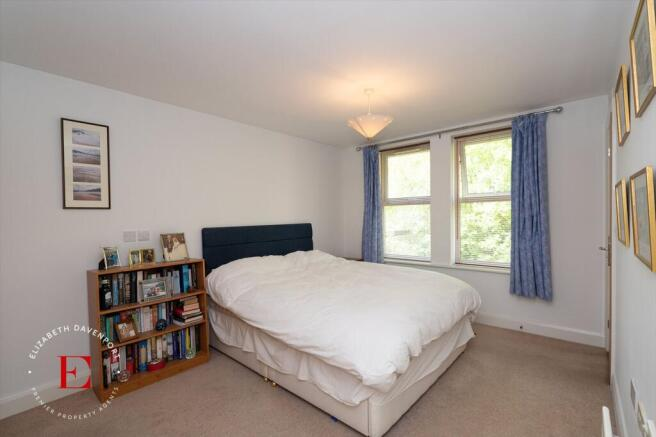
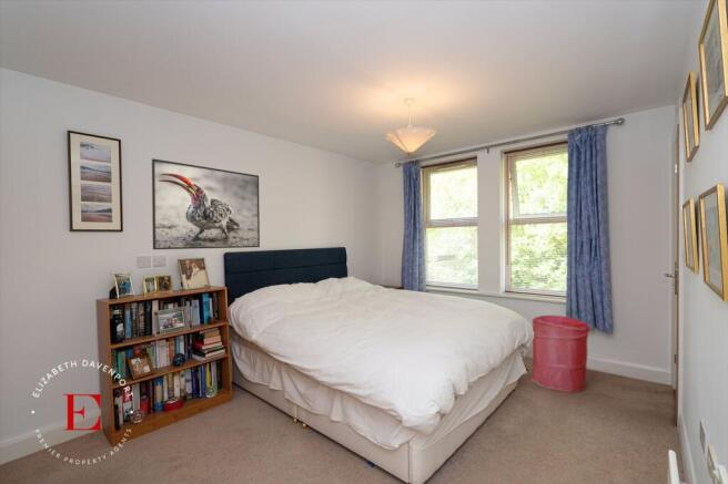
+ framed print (212, 208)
+ laundry hamper (559, 350)
